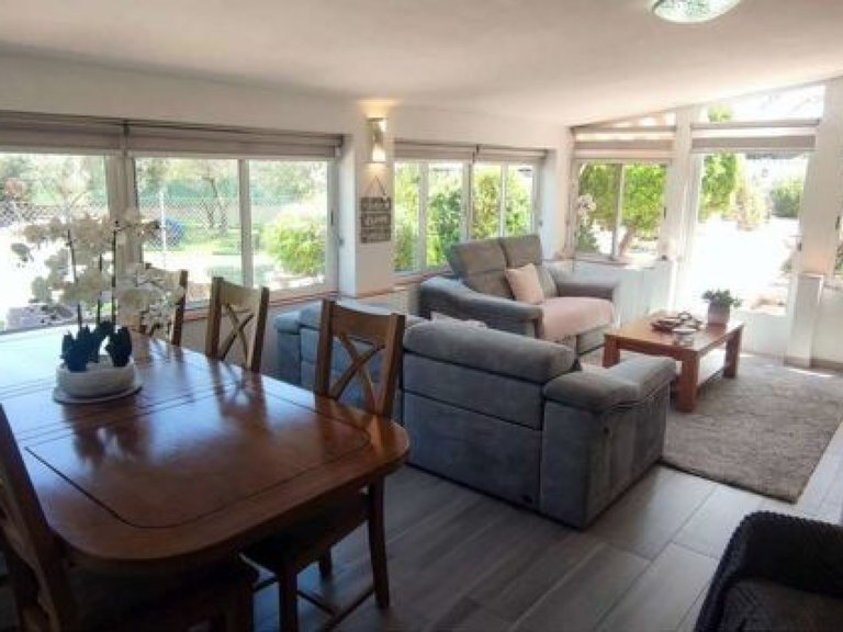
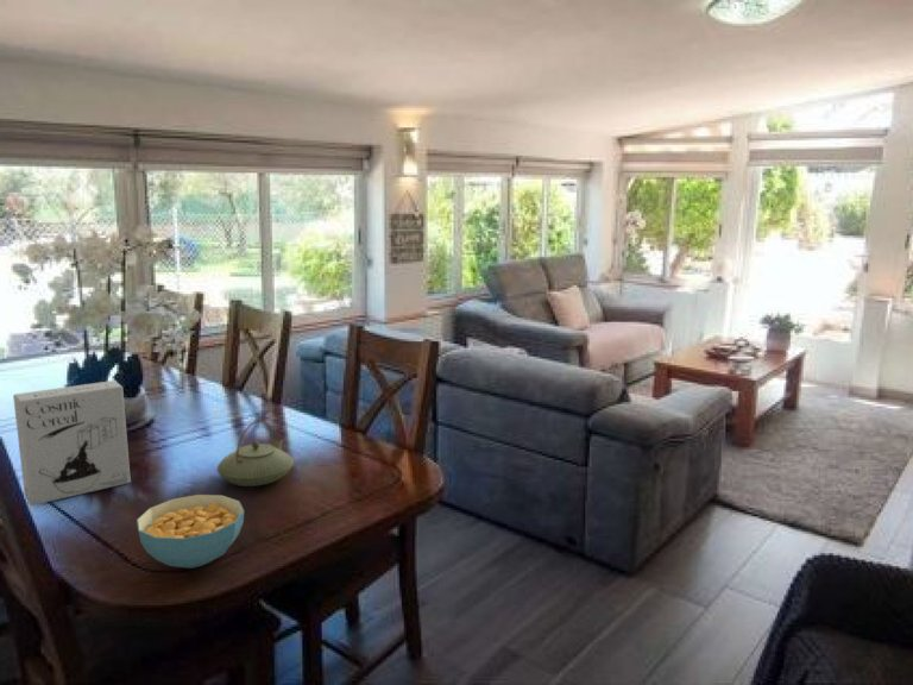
+ teapot (258, 447)
+ cereal bowl (193, 538)
+ cereal box (74, 440)
